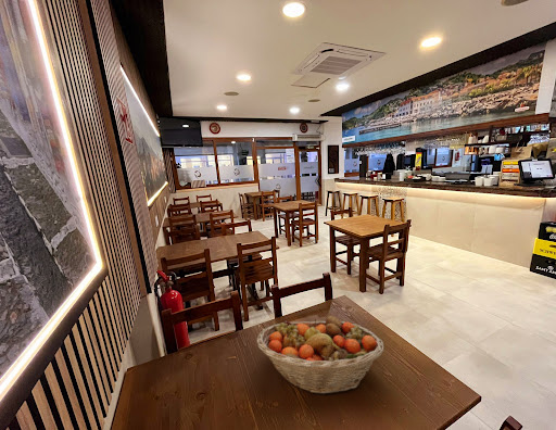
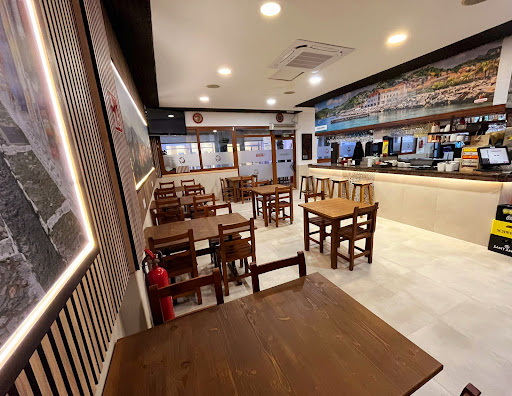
- fruit basket (317, 346)
